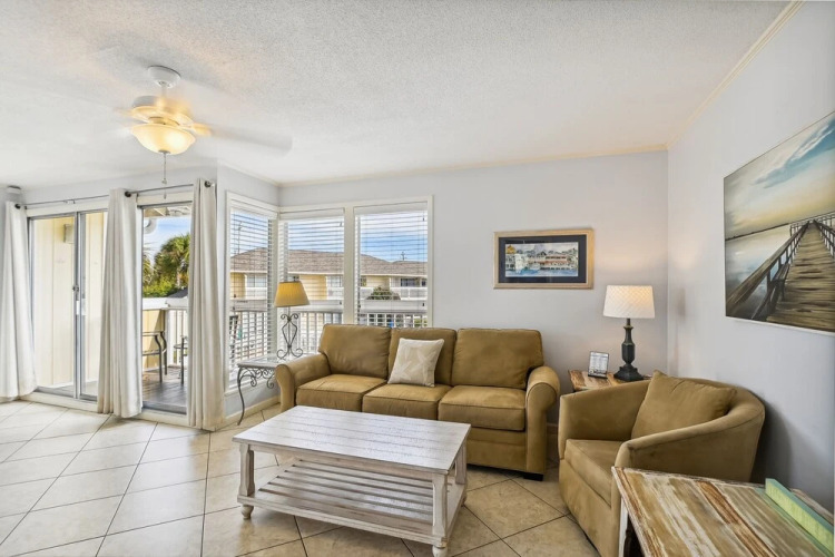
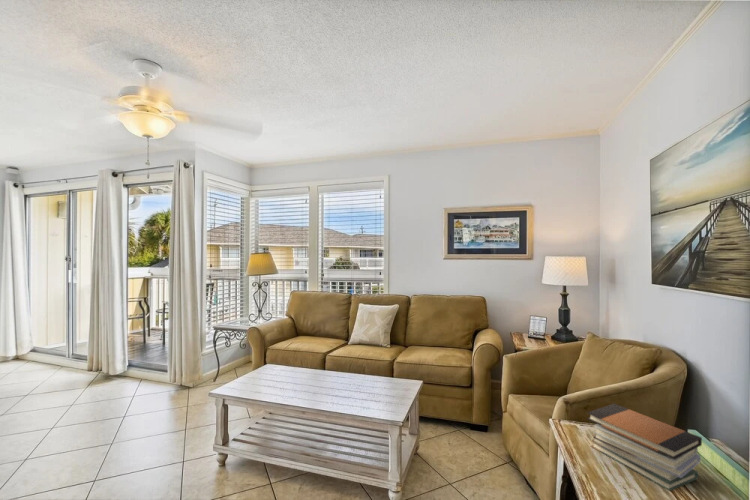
+ book stack (641, 443)
